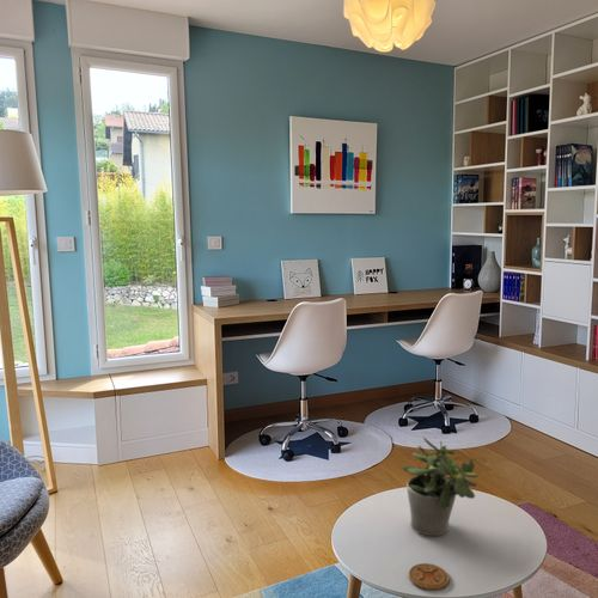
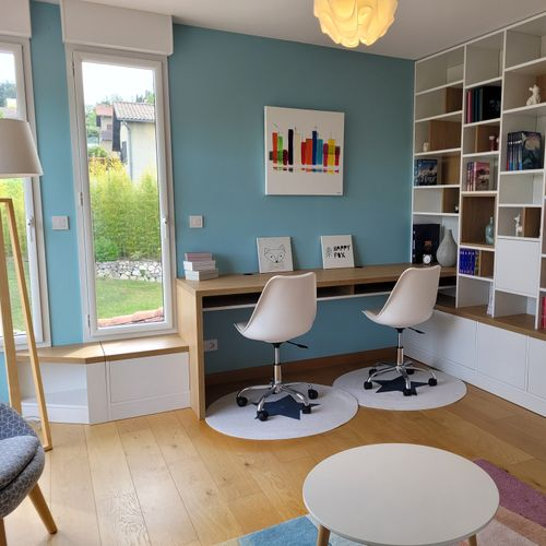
- coaster (428, 575)
- potted plant (443, 486)
